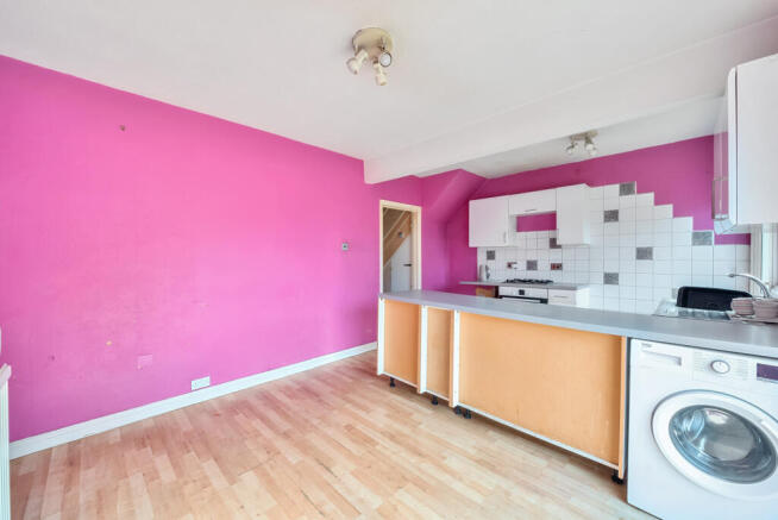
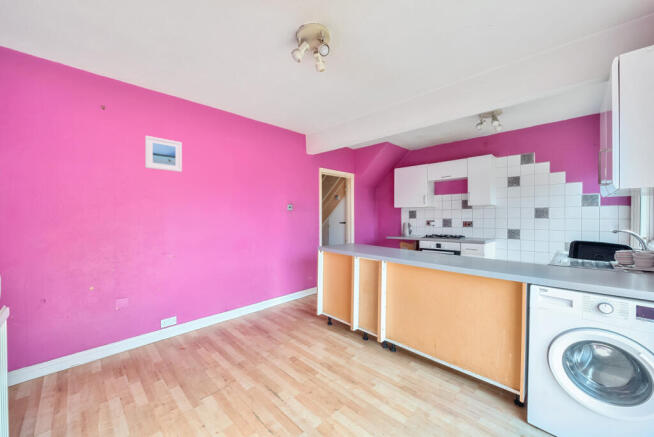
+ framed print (164, 154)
